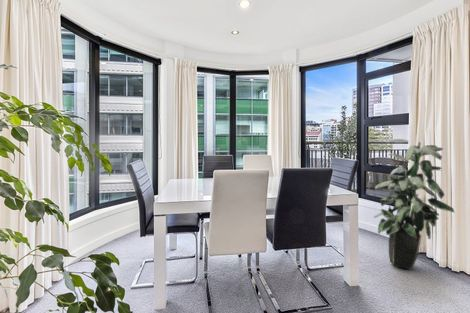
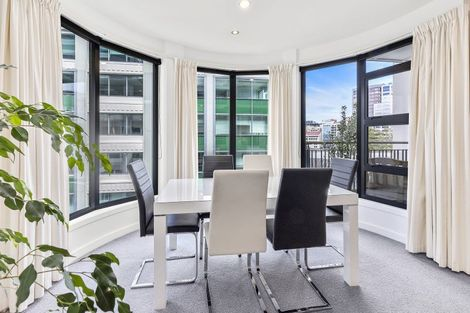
- indoor plant (406, 202)
